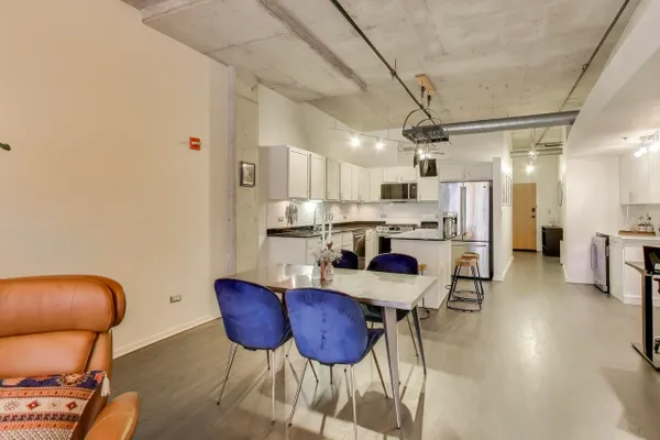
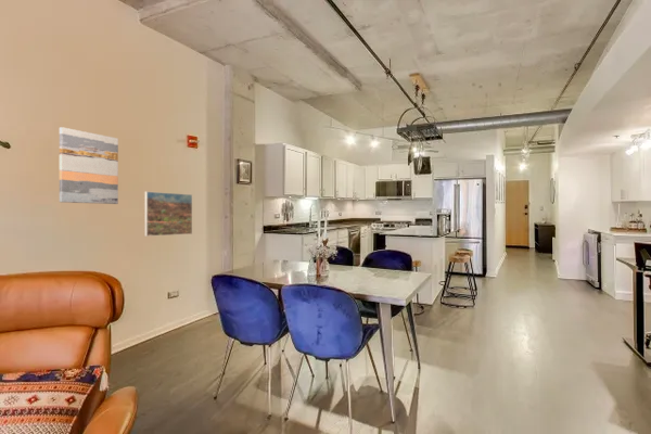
+ wall art (90, 168)
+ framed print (169, 214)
